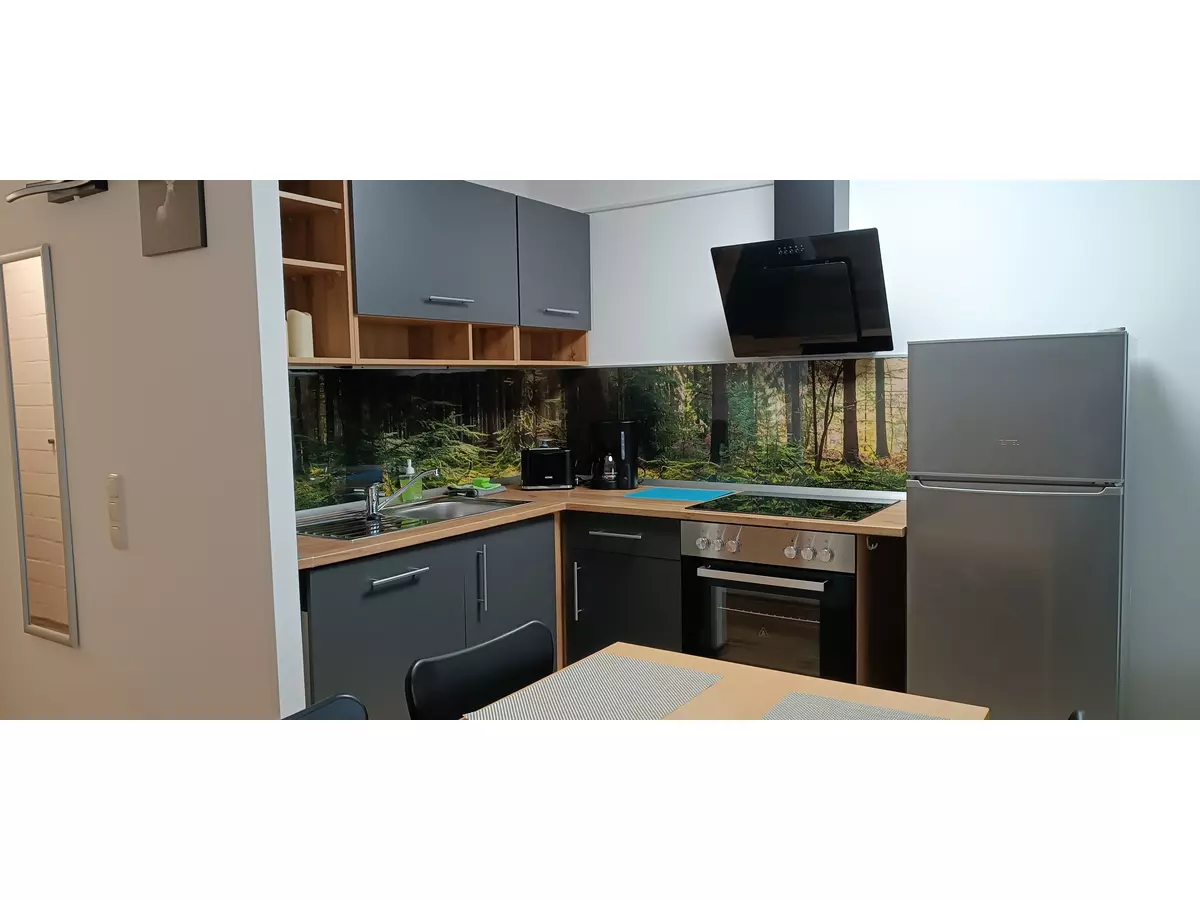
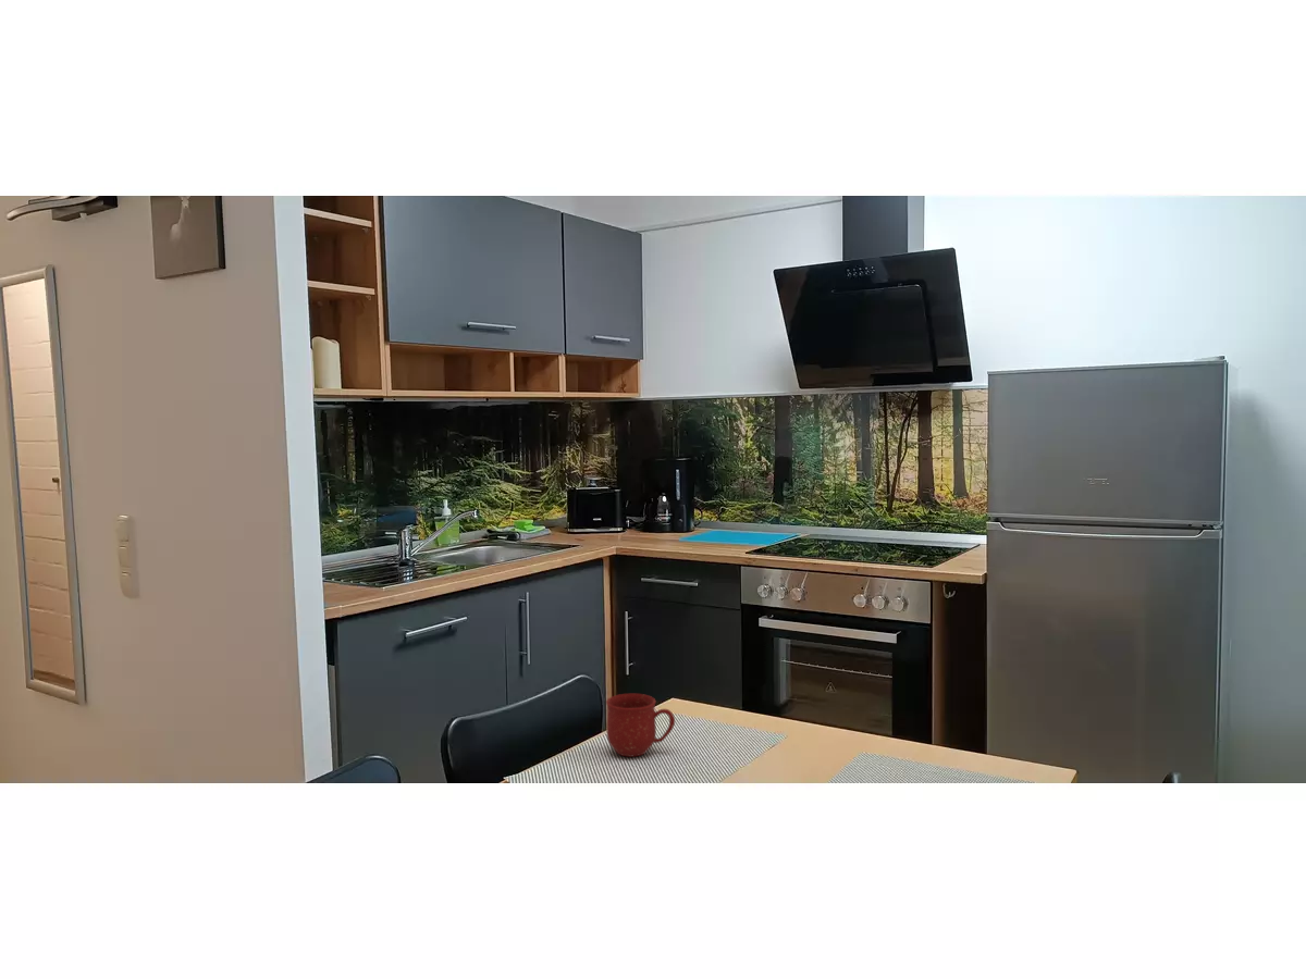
+ mug (640, 726)
